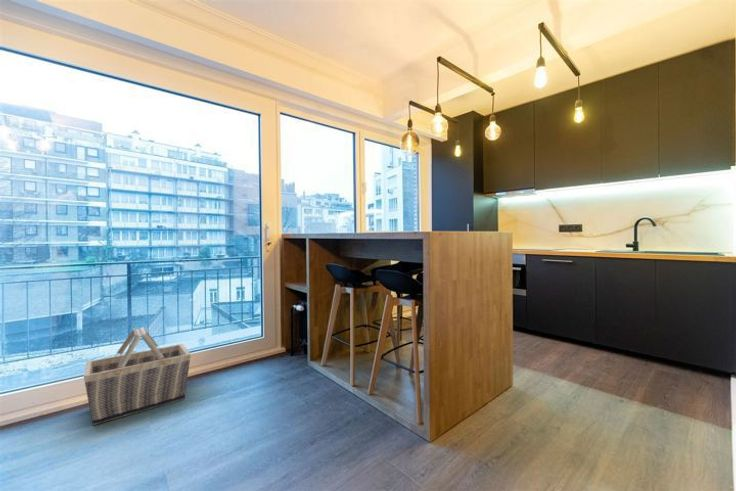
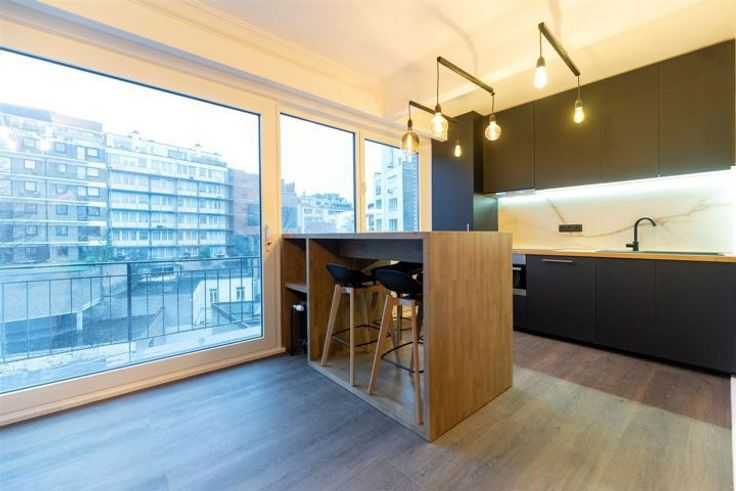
- basket (140, 366)
